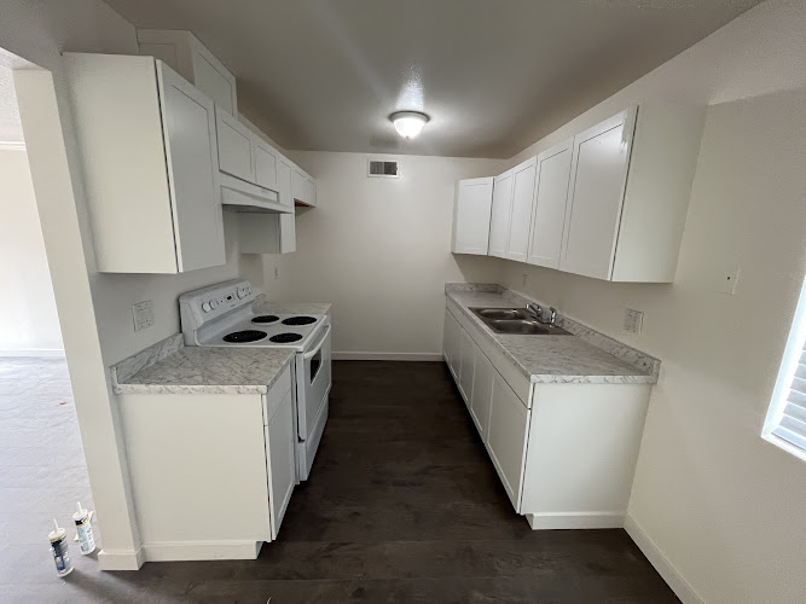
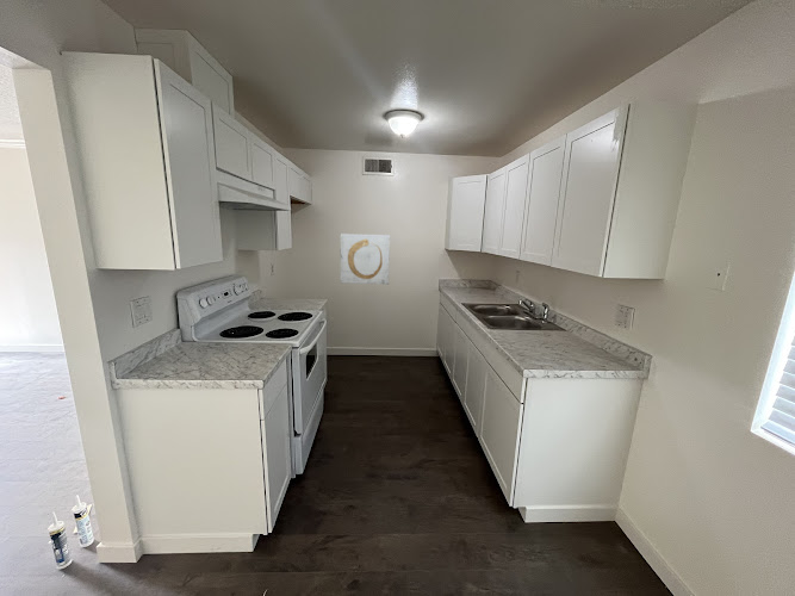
+ wall art (365, 259)
